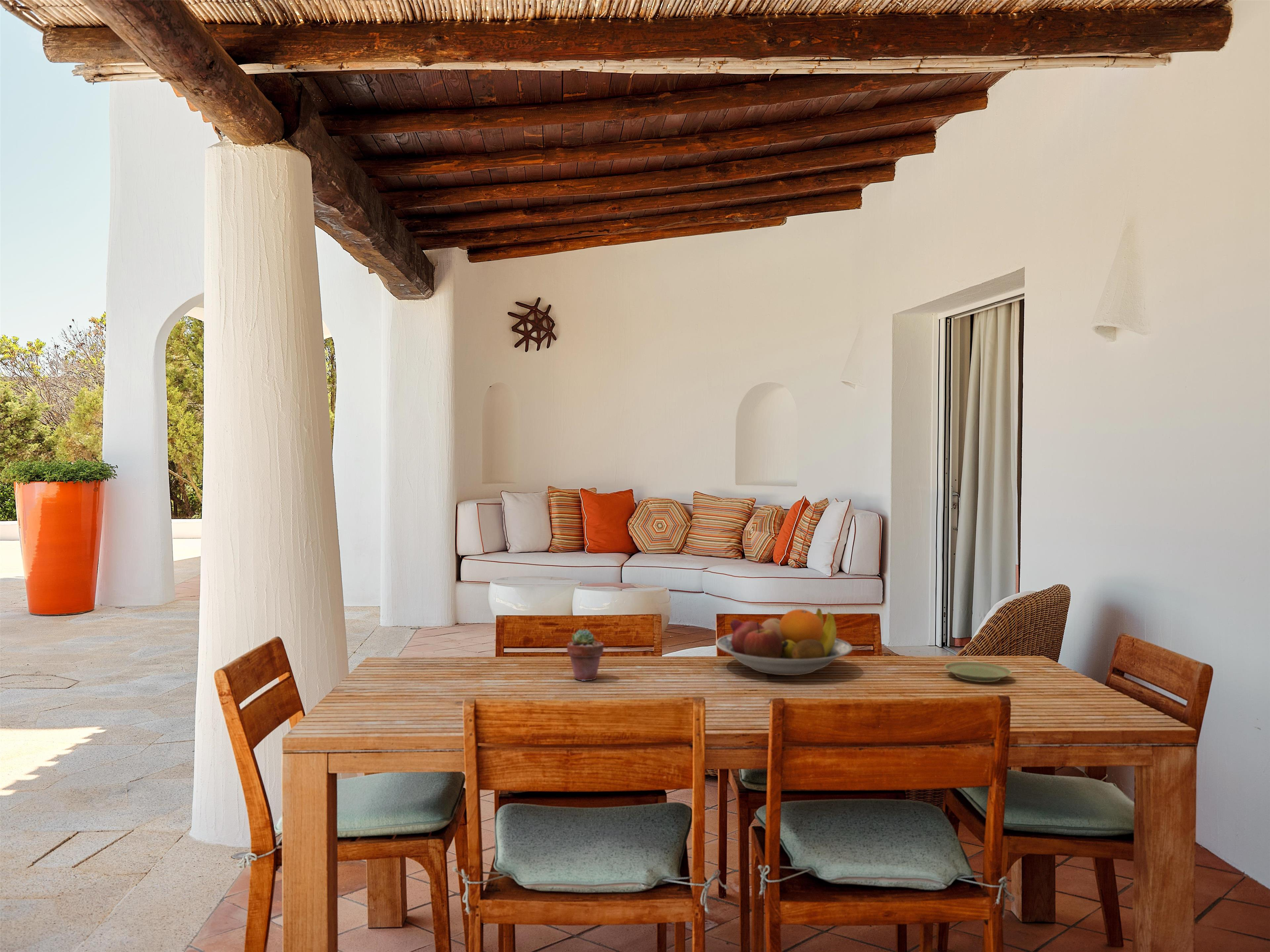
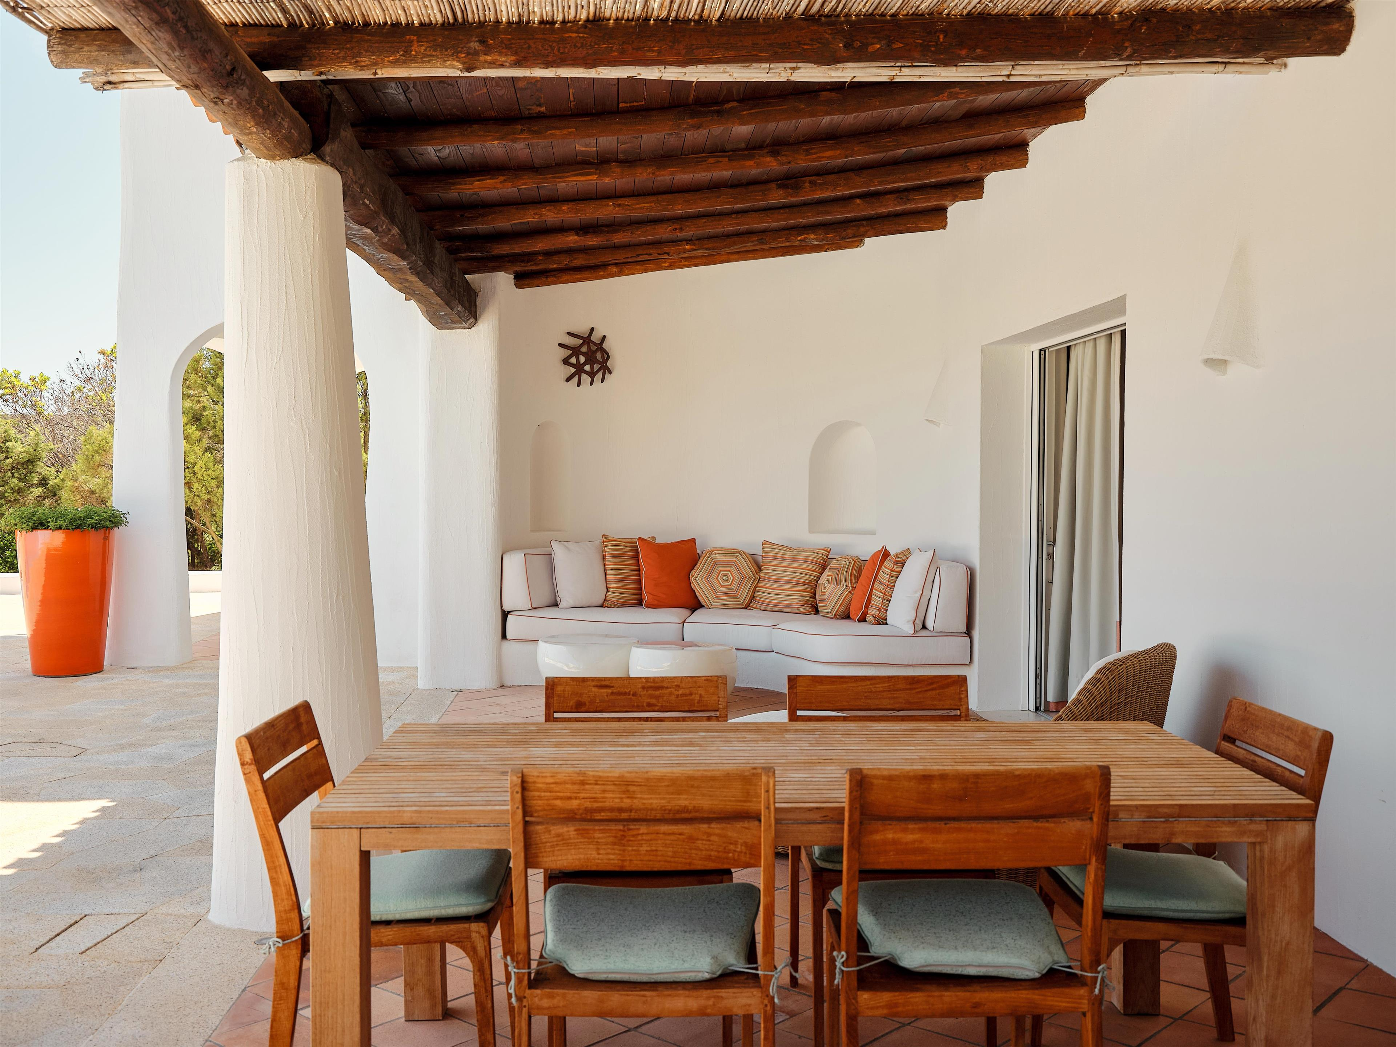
- plate (977, 673)
- potted succulent (585, 653)
- fruit bowl (783, 639)
